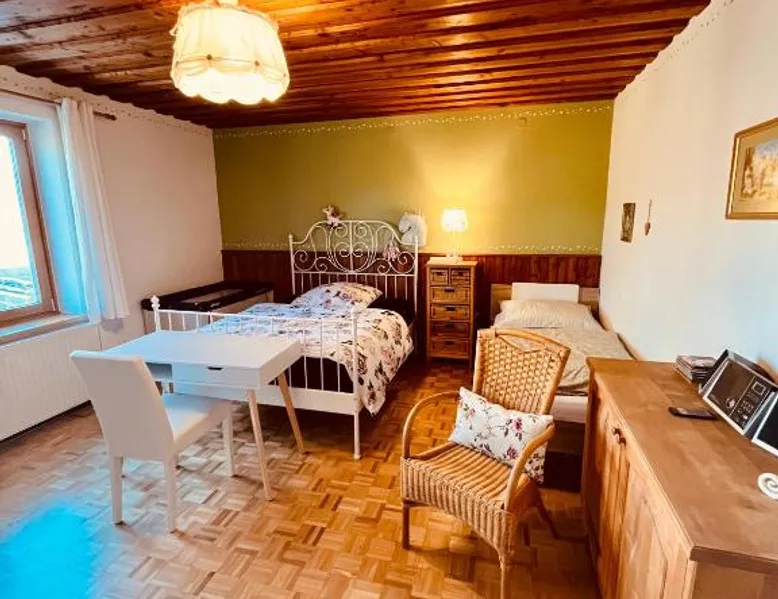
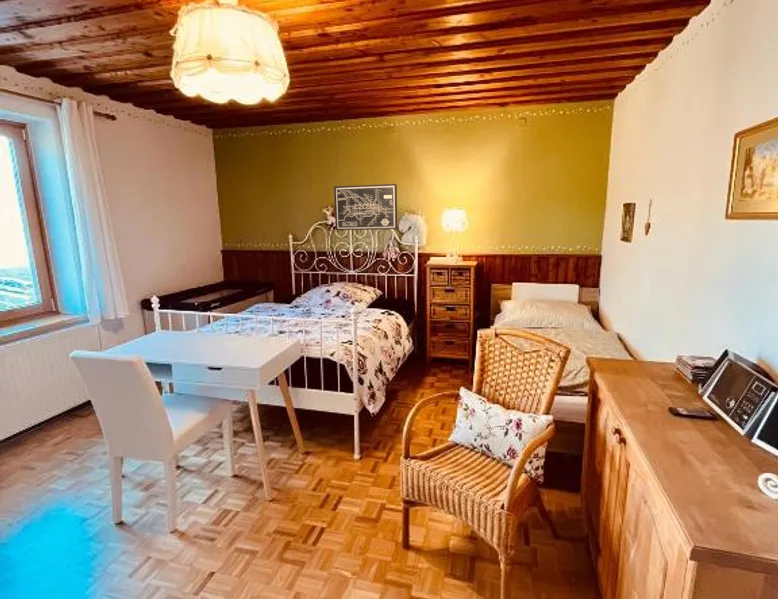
+ wall art (365, 207)
